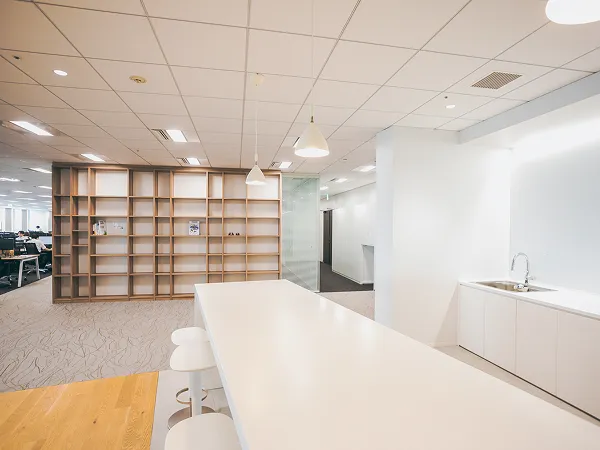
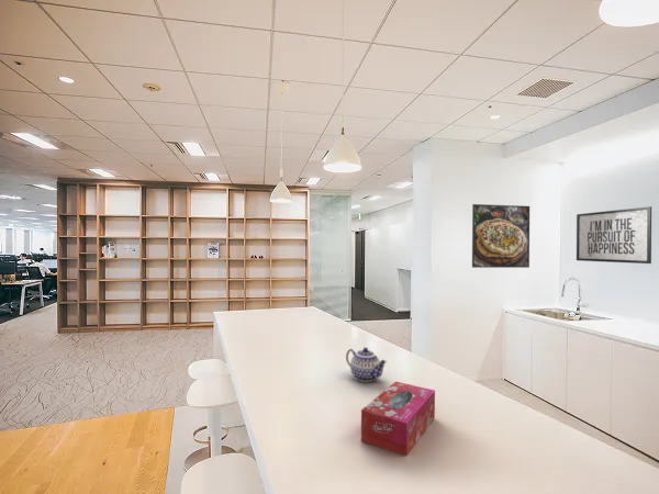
+ teapot (365, 362)
+ mirror (610, 236)
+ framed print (501, 236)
+ tissue box (400, 414)
